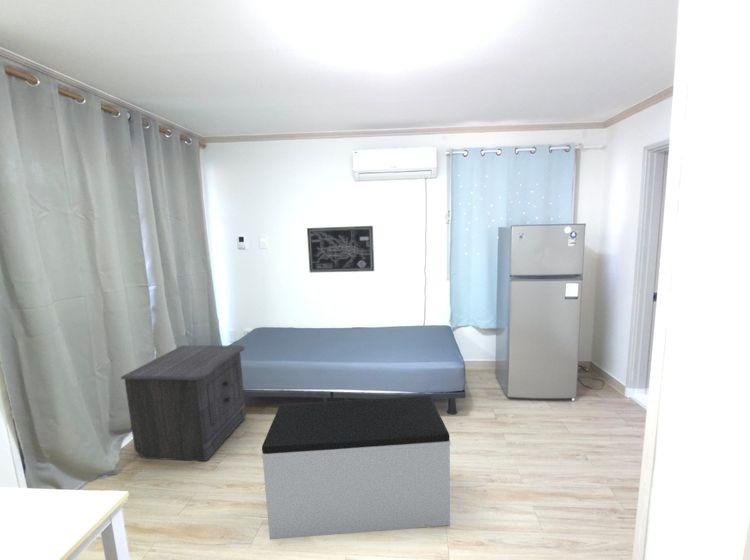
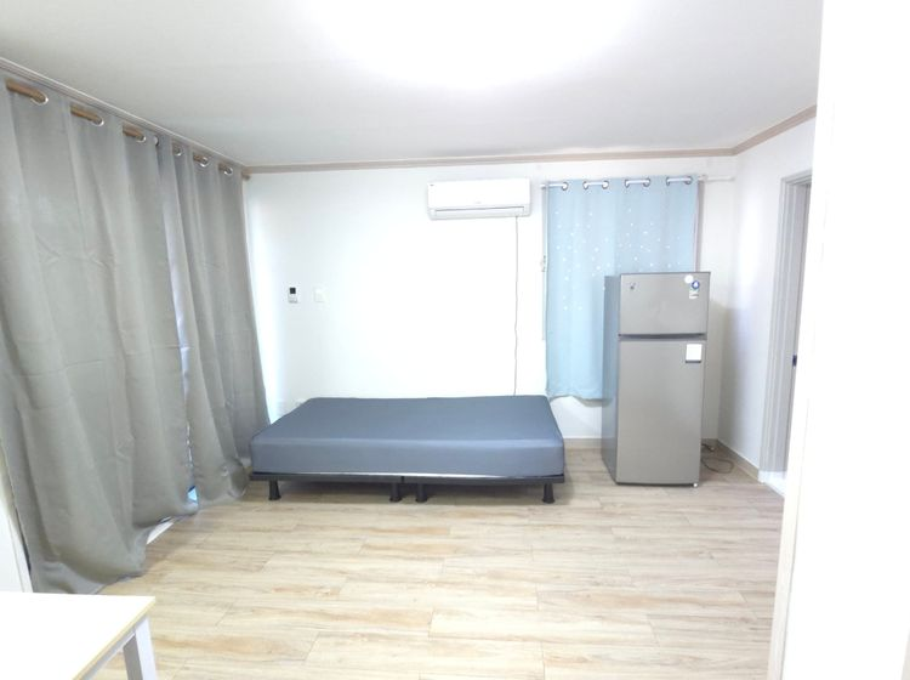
- bench (358, 459)
- nightstand (195, 398)
- wall art (340, 249)
